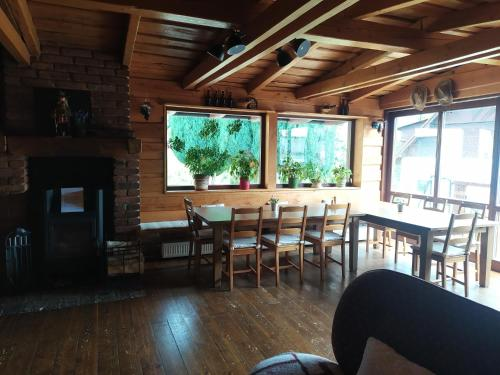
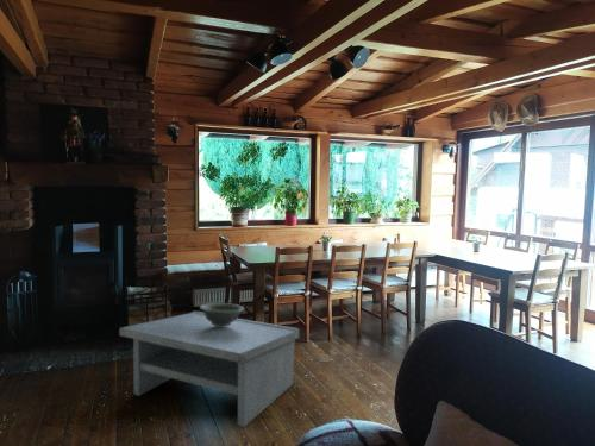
+ coffee table (213, 357)
+ decorative bowl (220, 314)
